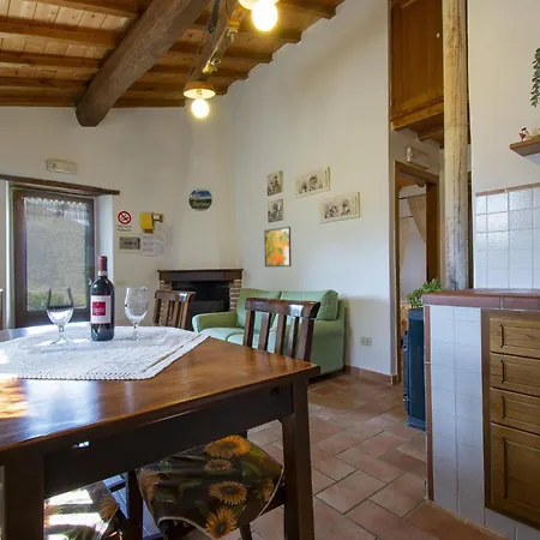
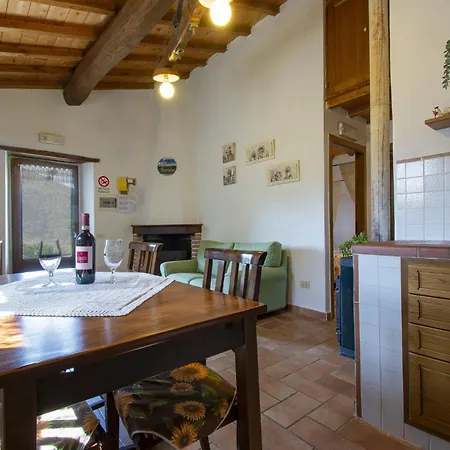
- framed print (277, 247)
